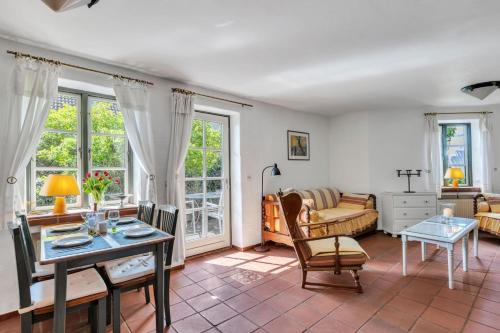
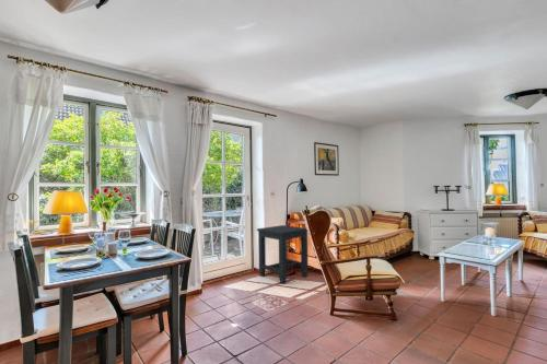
+ side table (282, 251)
